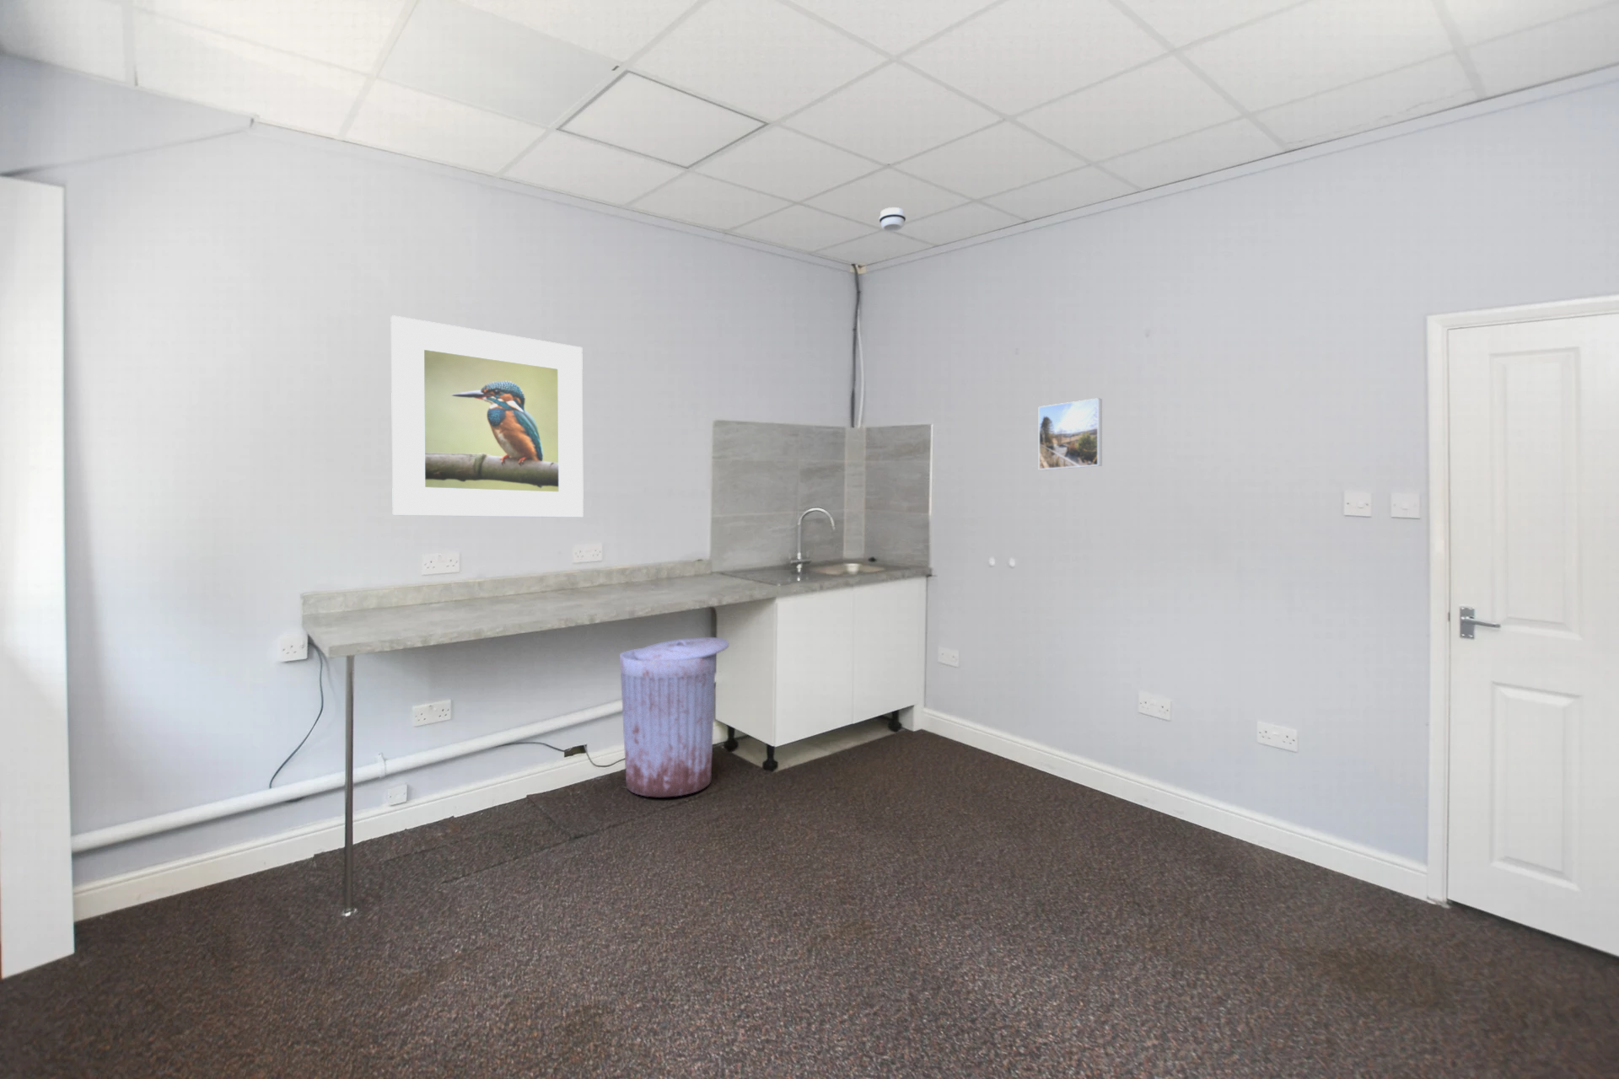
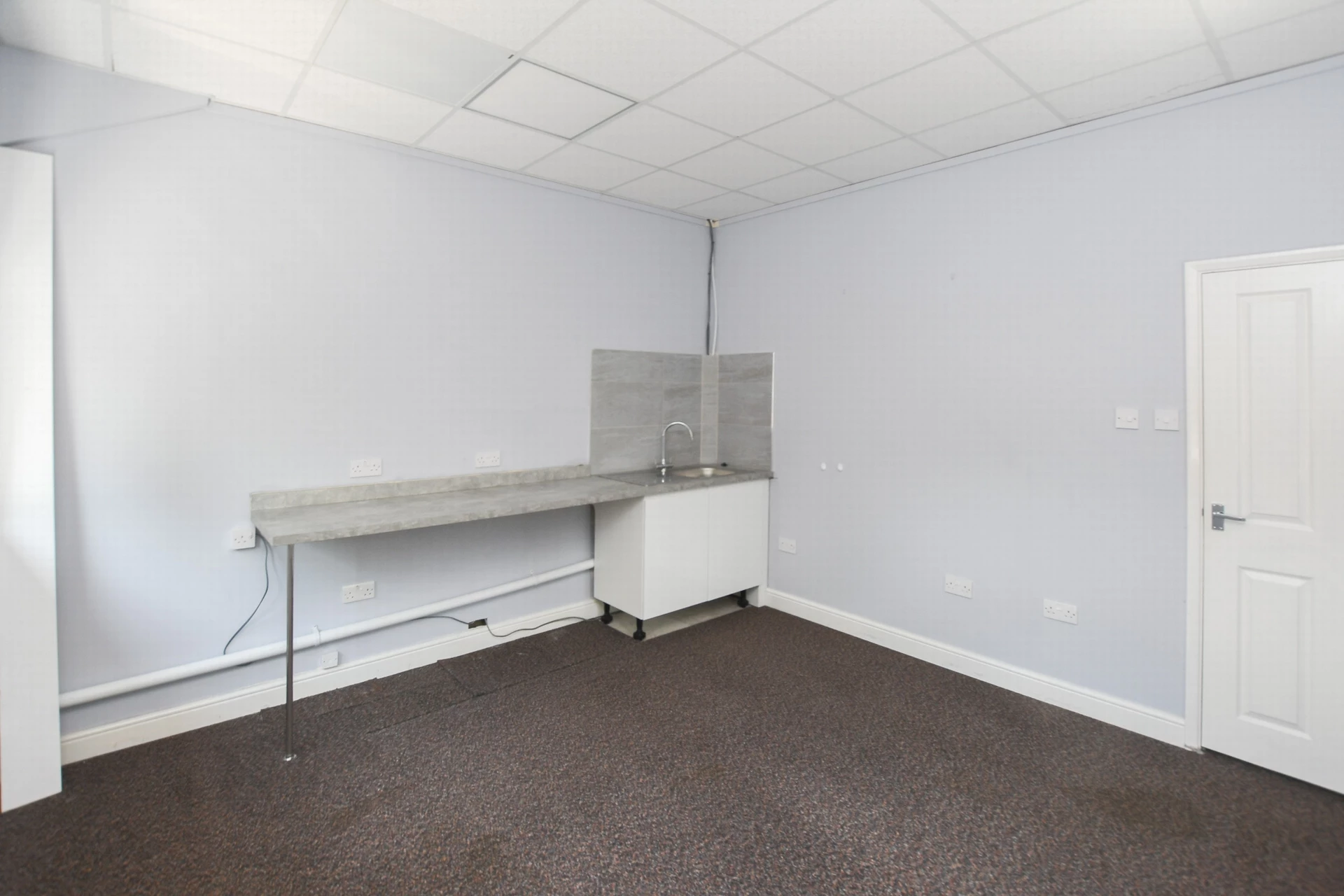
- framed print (1070, 435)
- trash can (676, 711)
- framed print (494, 425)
- smoke detector (893, 219)
